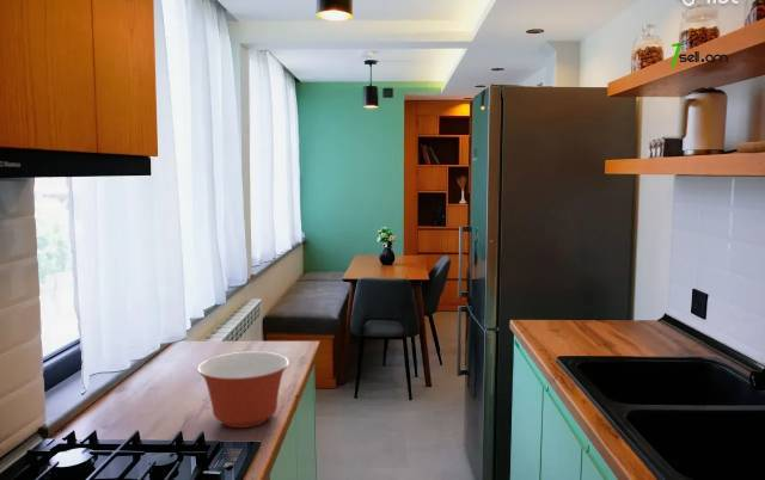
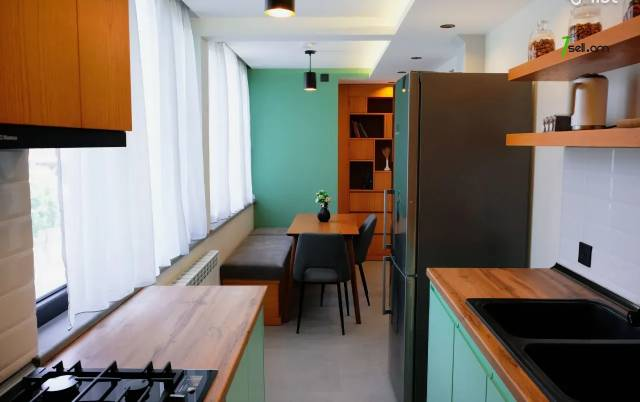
- mixing bowl (244, 390)
